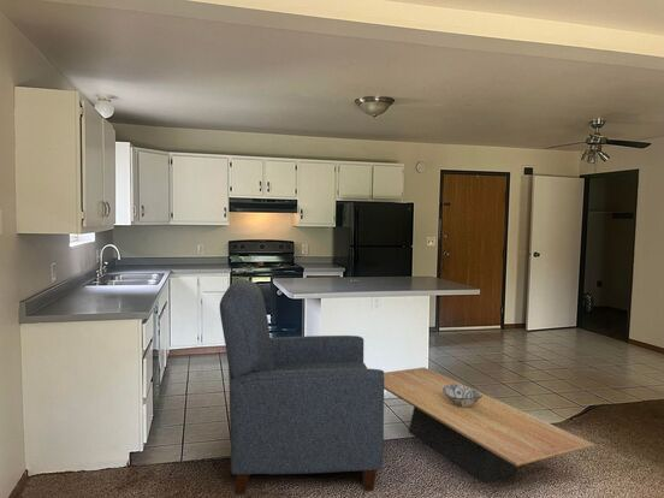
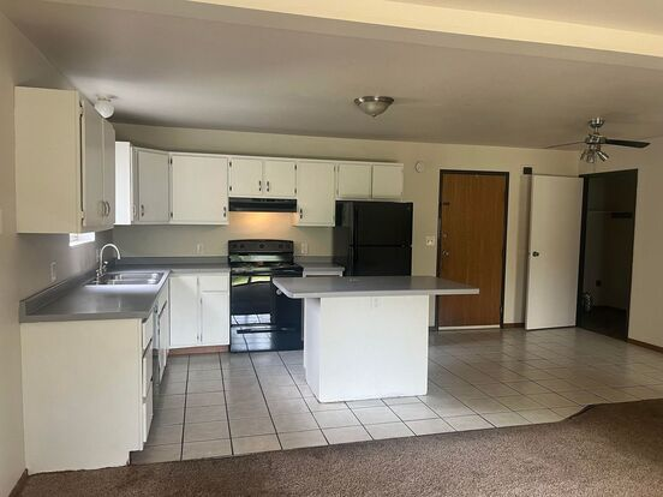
- decorative bowl (462, 397)
- chair (301, 370)
- coffee table (458, 427)
